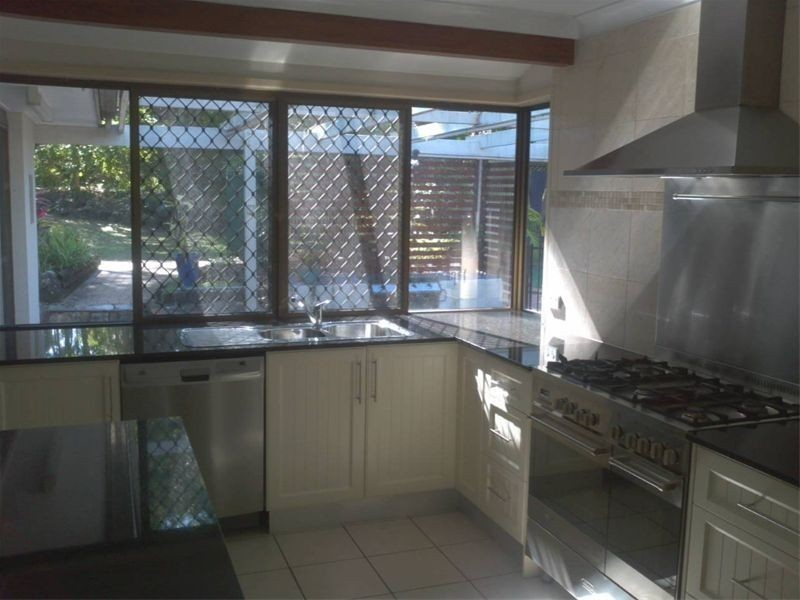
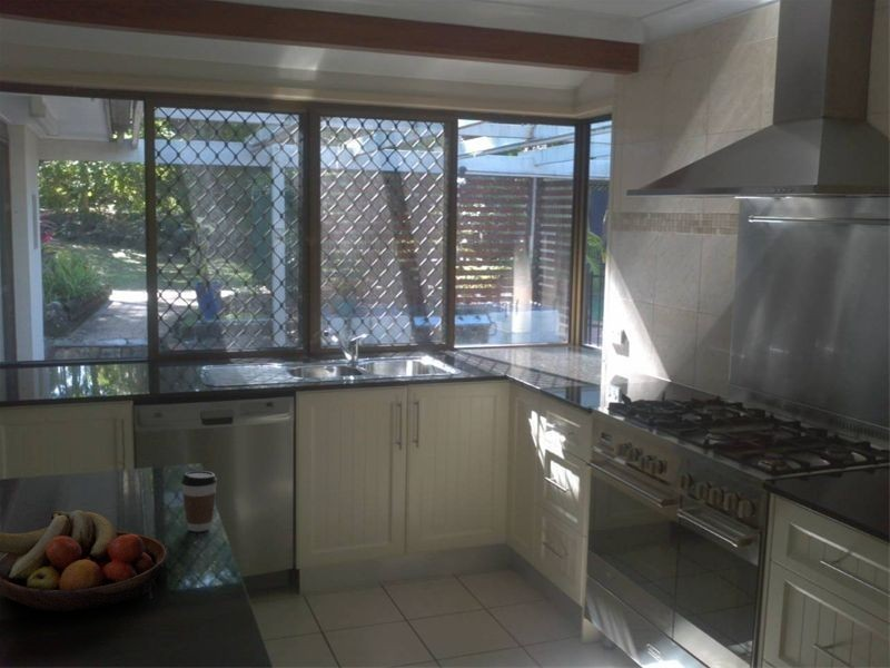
+ fruit bowl (81, 552)
+ coffee cup (199, 501)
